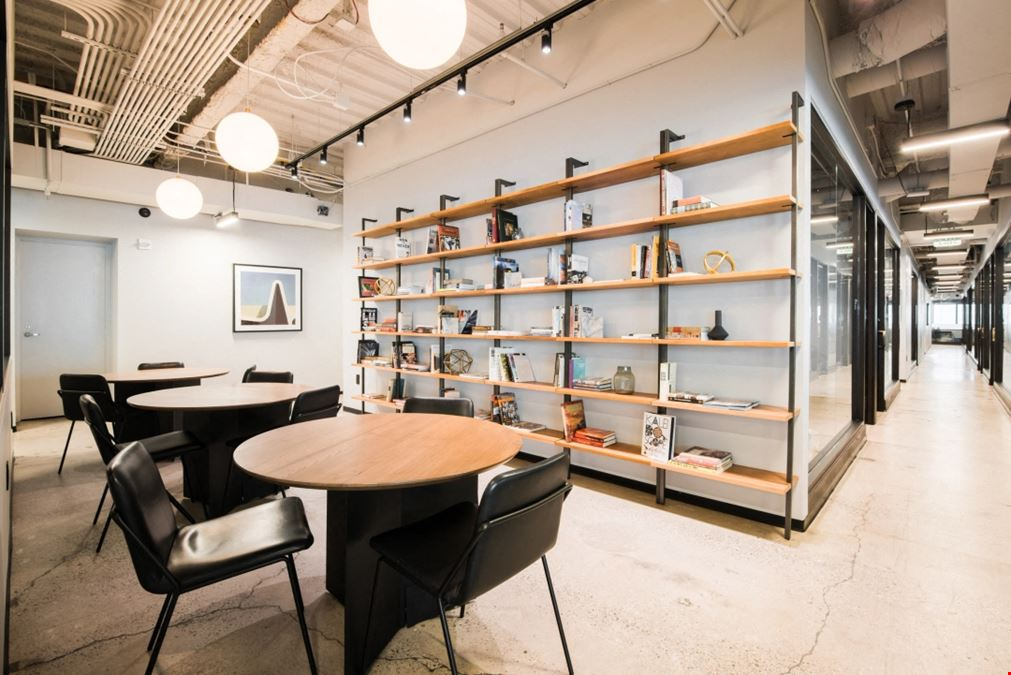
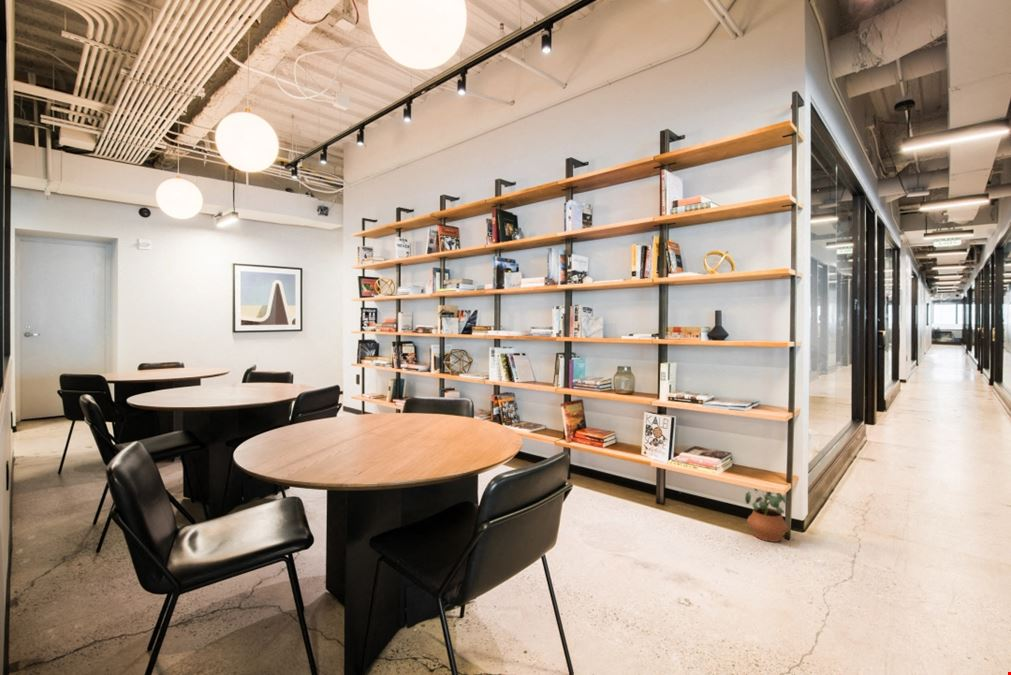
+ potted plant (767, 510)
